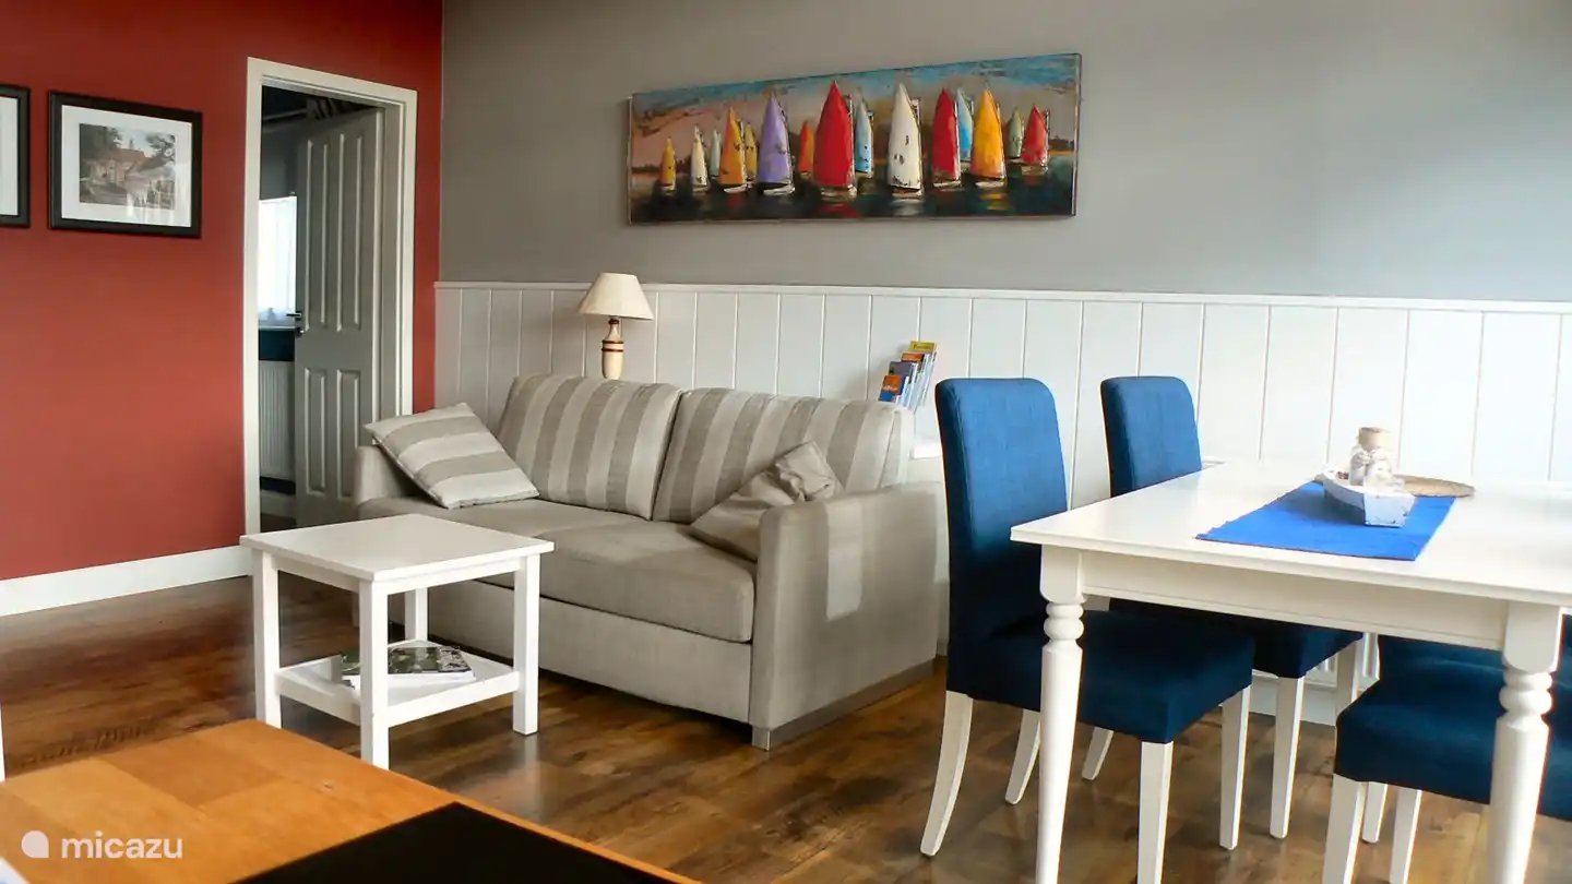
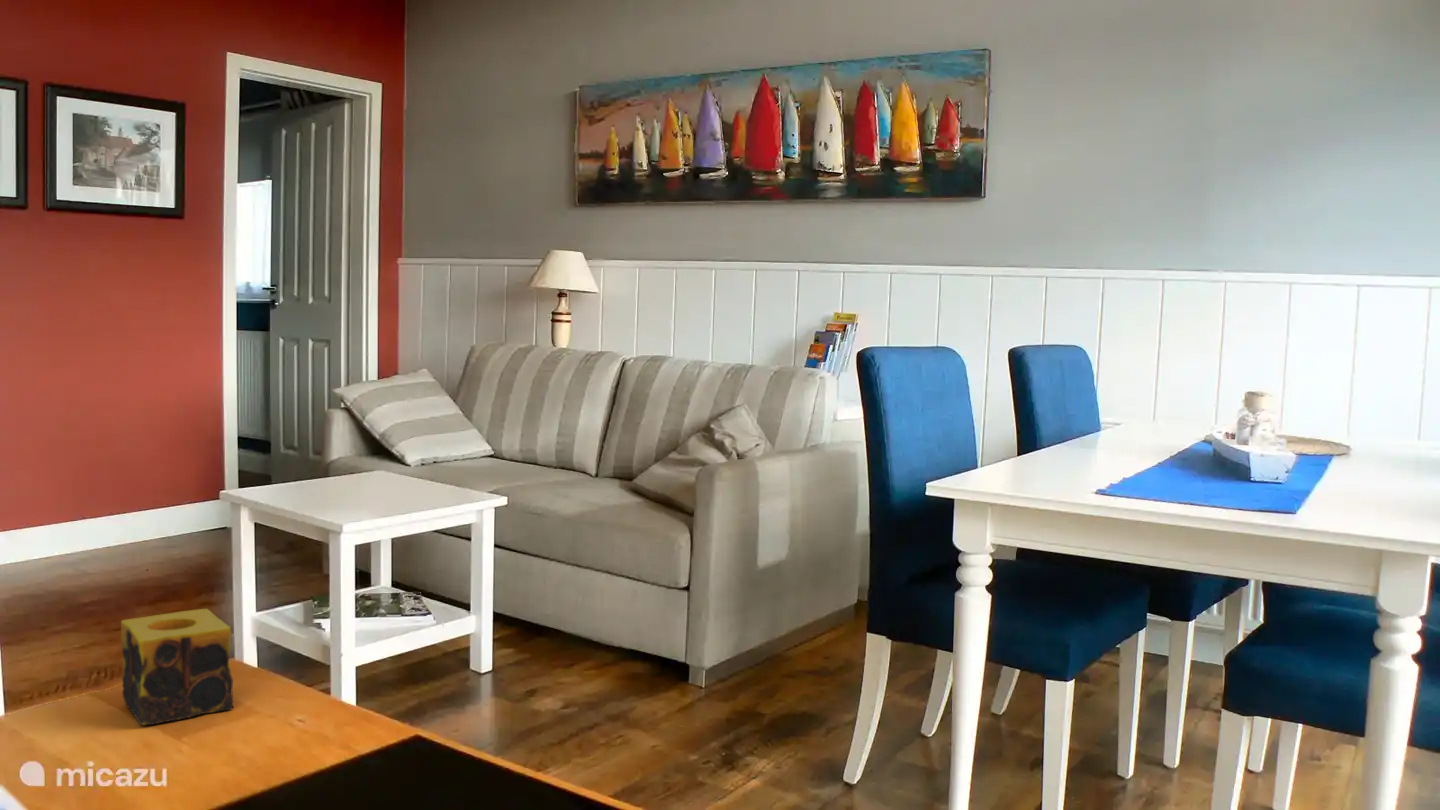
+ candle (177, 664)
